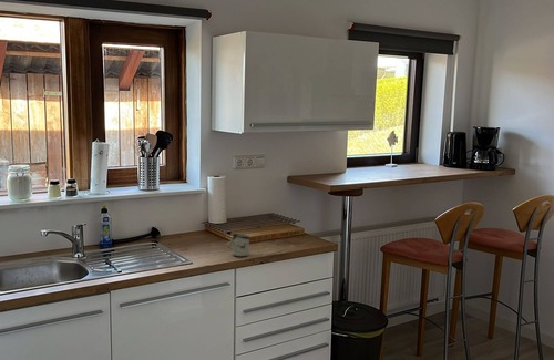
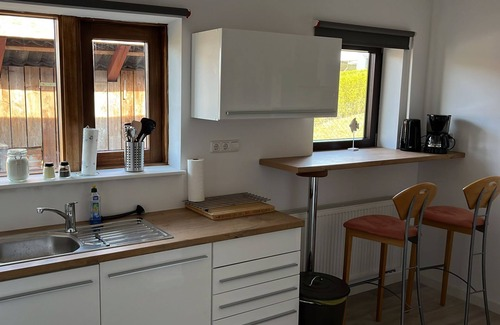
- cup (237, 245)
